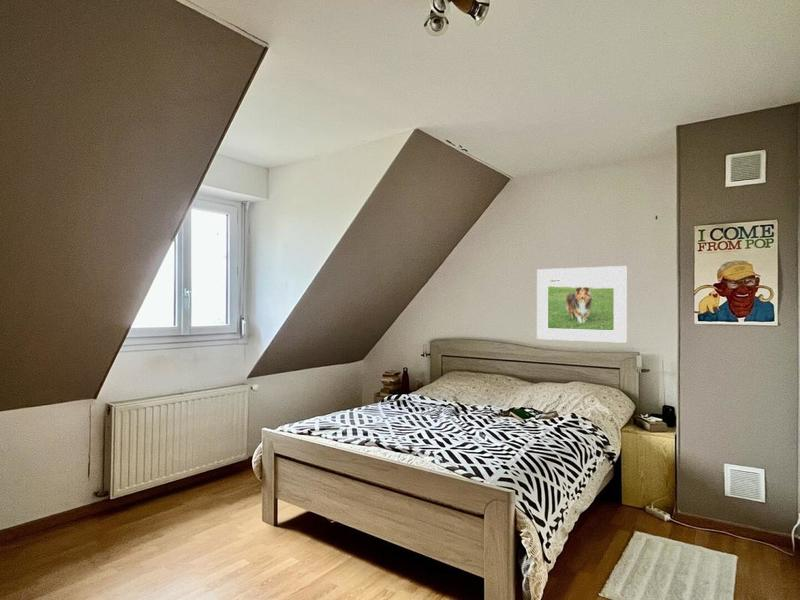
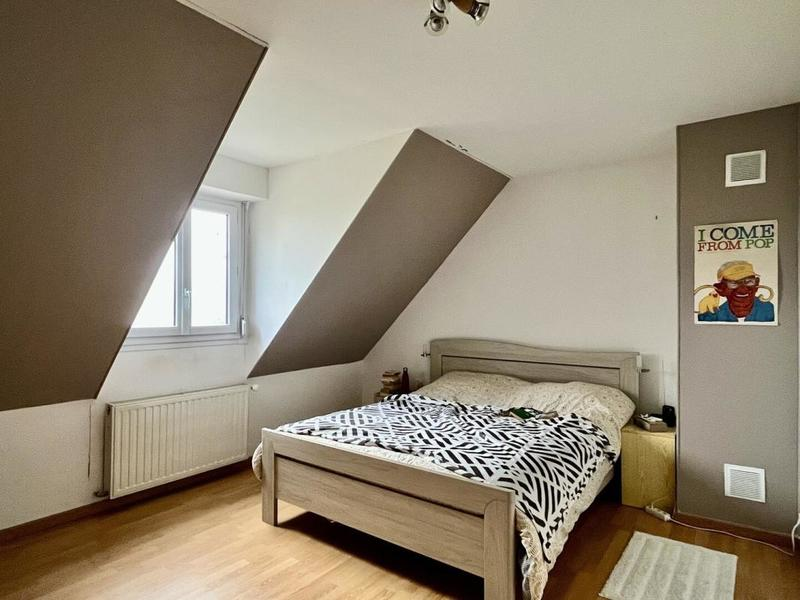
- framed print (579, 304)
